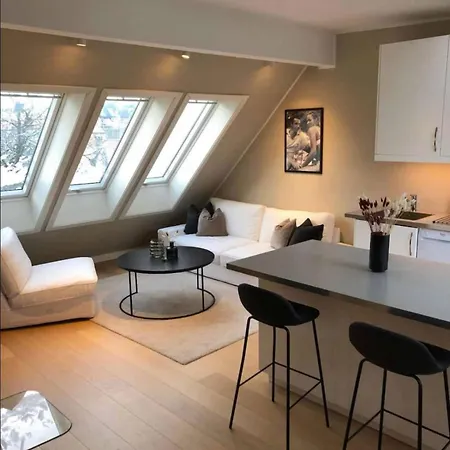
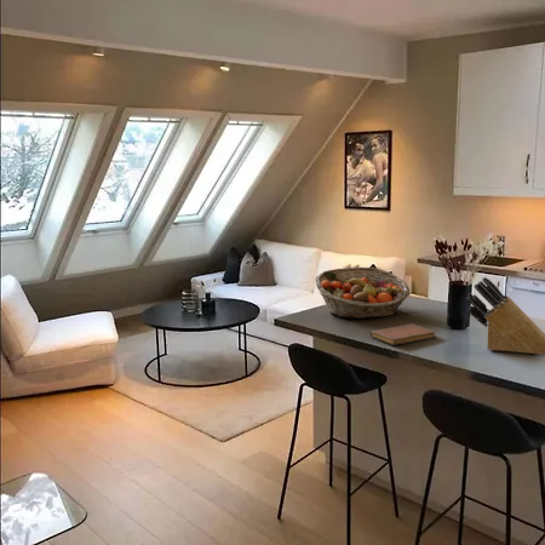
+ knife block (510, 312)
+ fruit basket (361, 292)
+ notebook (402, 333)
